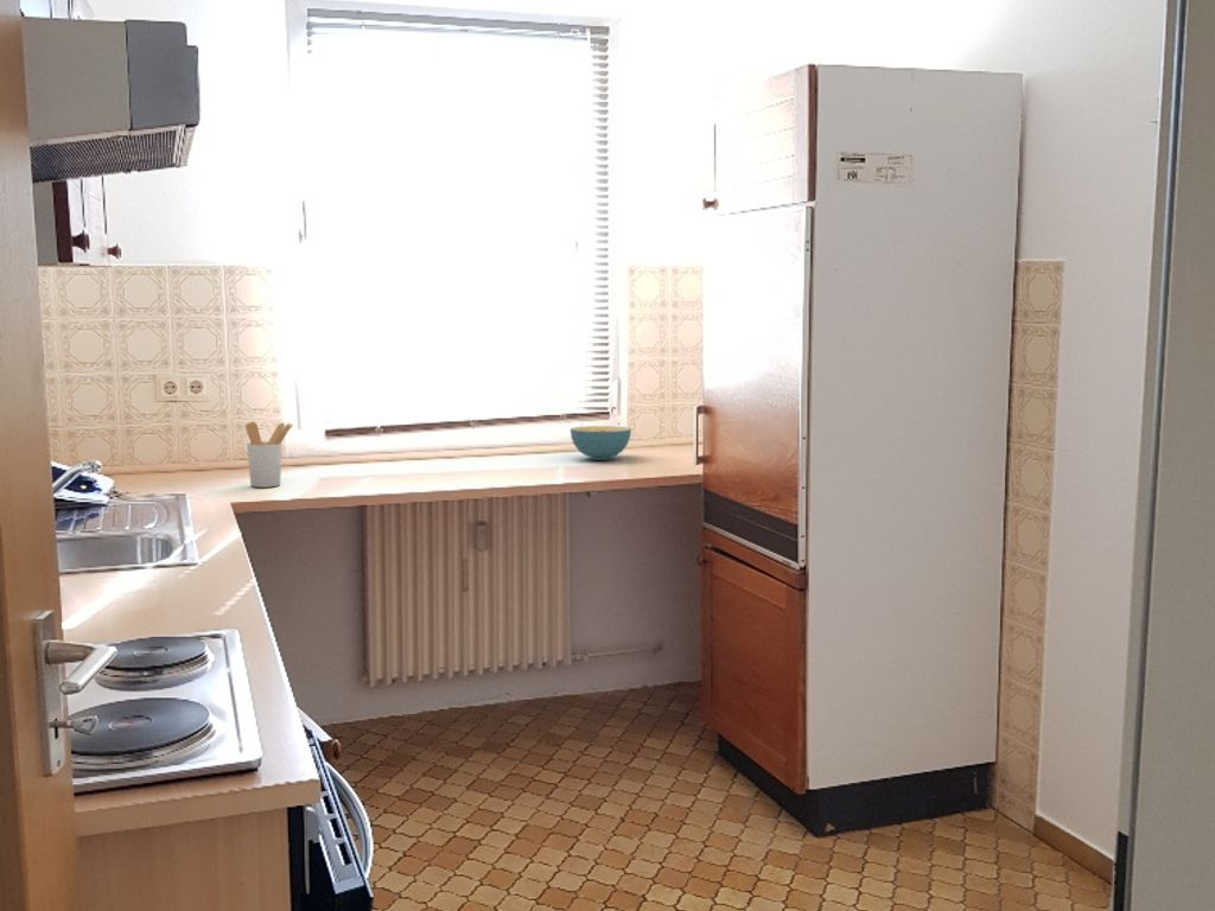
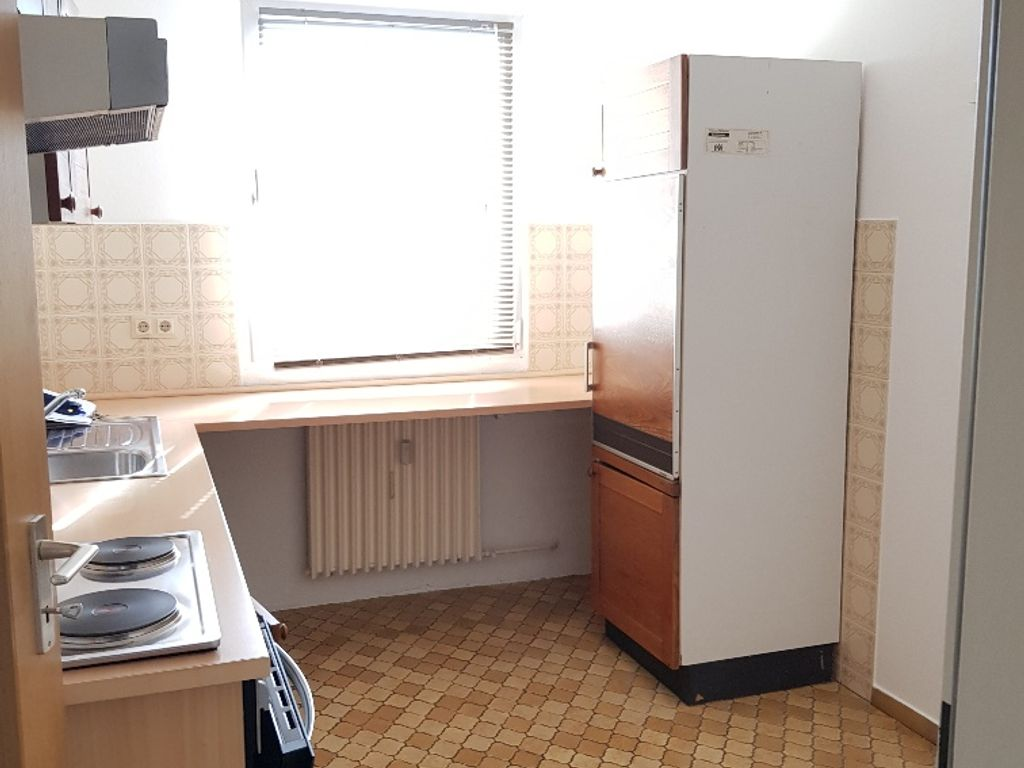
- utensil holder (271, 453)
- cereal bowl (600, 444)
